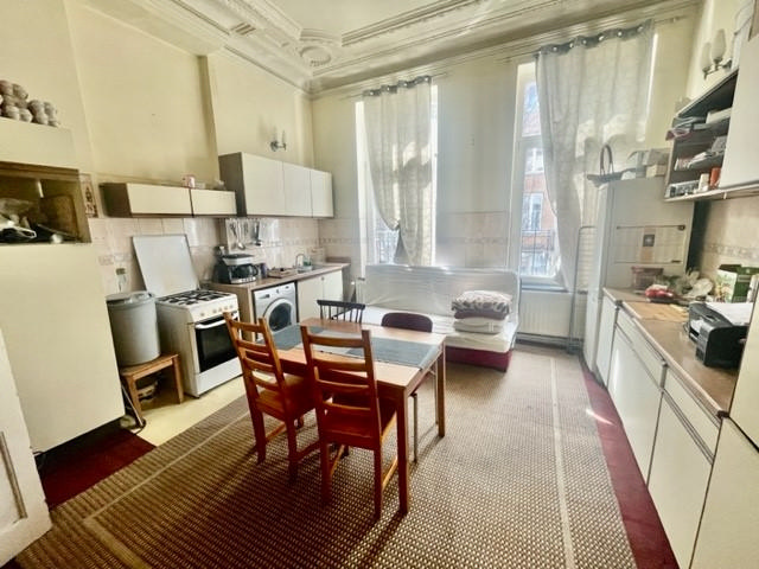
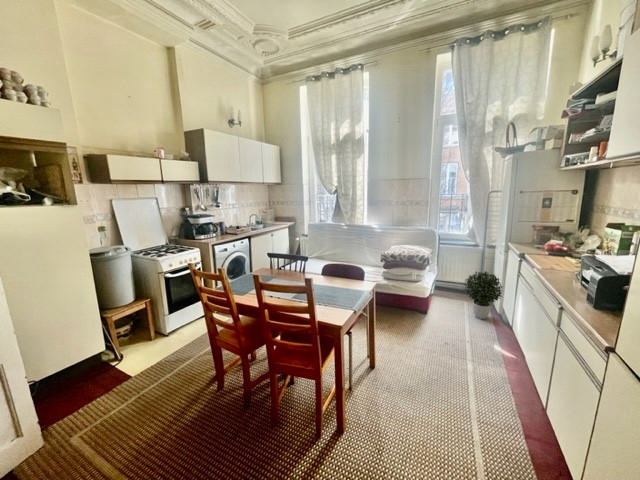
+ potted plant (482, 294)
